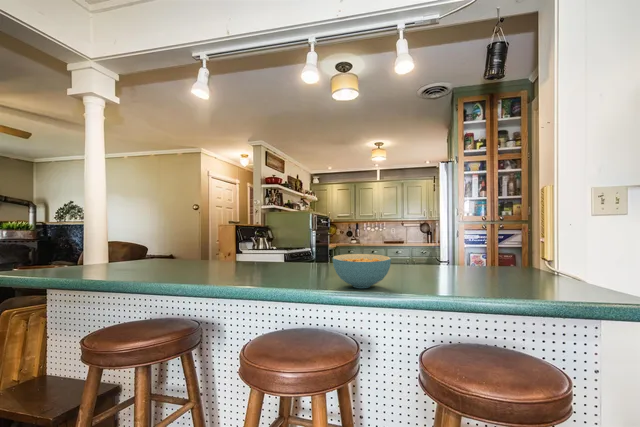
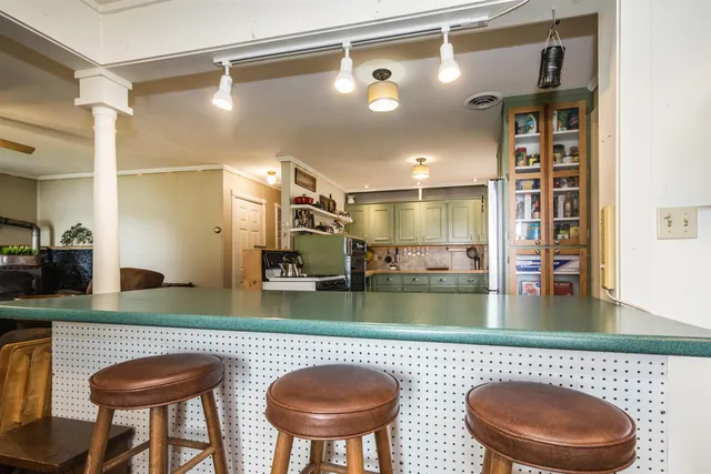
- cereal bowl (361, 271)
